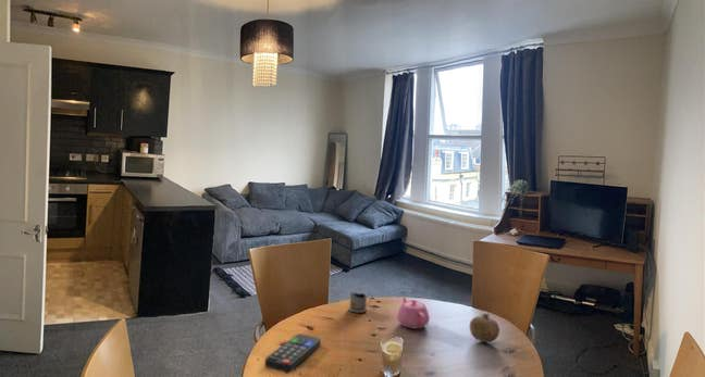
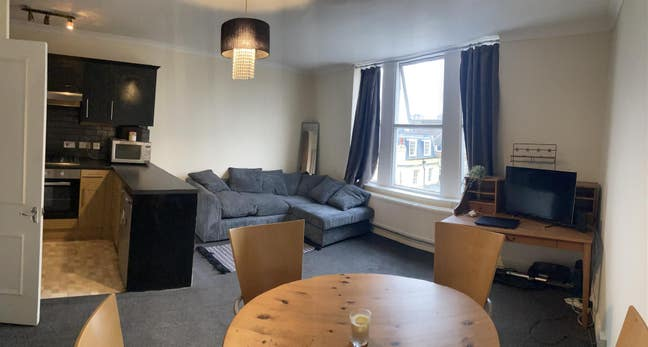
- tea glass holder (361, 300)
- teapot (412, 311)
- remote control (294, 351)
- fruit (484, 327)
